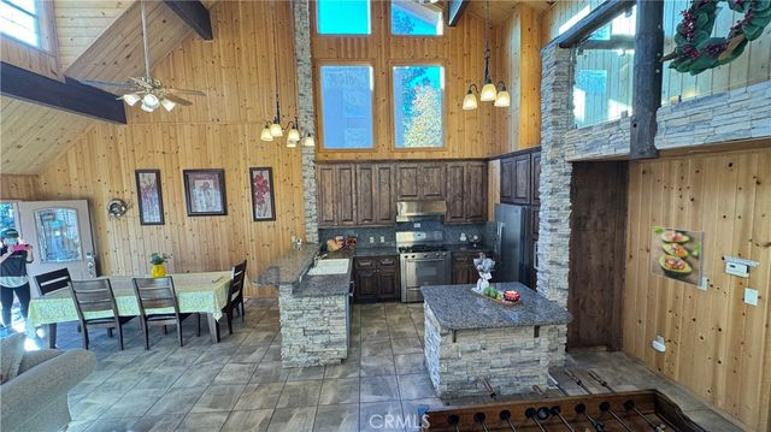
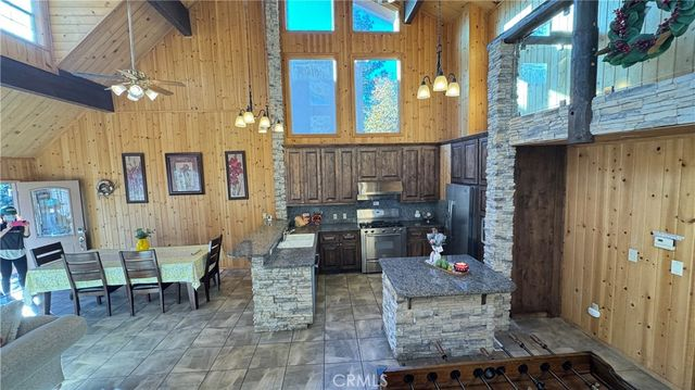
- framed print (675, 254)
